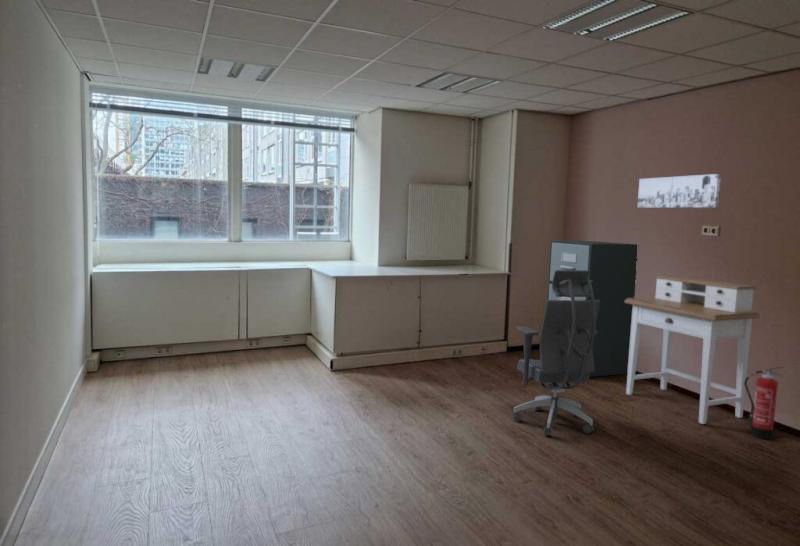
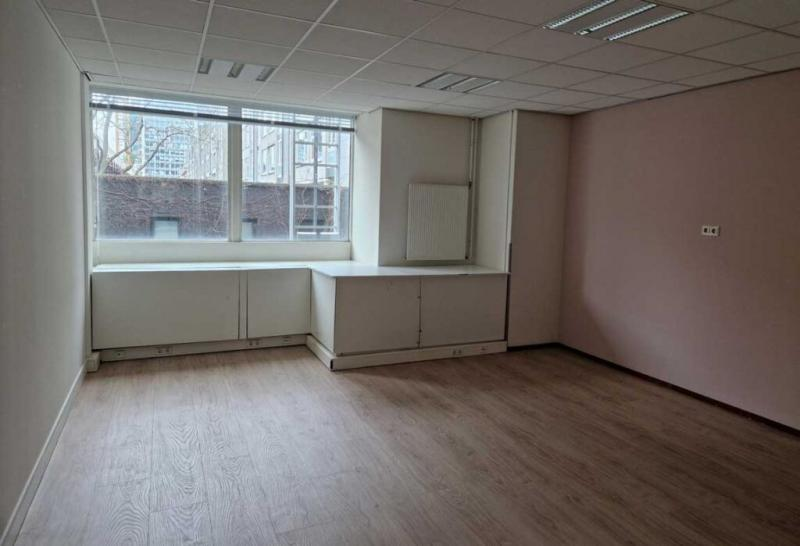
- desk (686, 334)
- wall art (676, 192)
- filing cabinet (587, 299)
- office chair (559, 347)
- fire extinguisher (761, 399)
